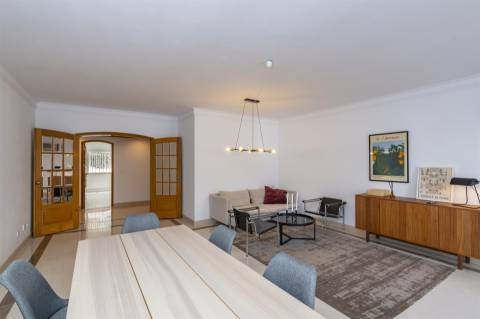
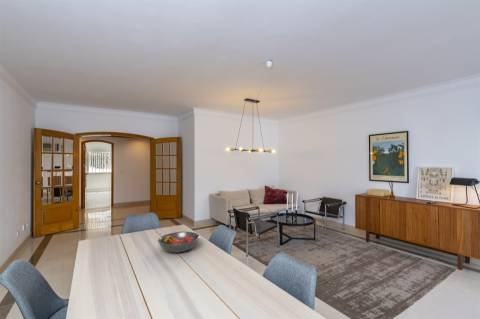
+ fruit bowl (179, 241)
